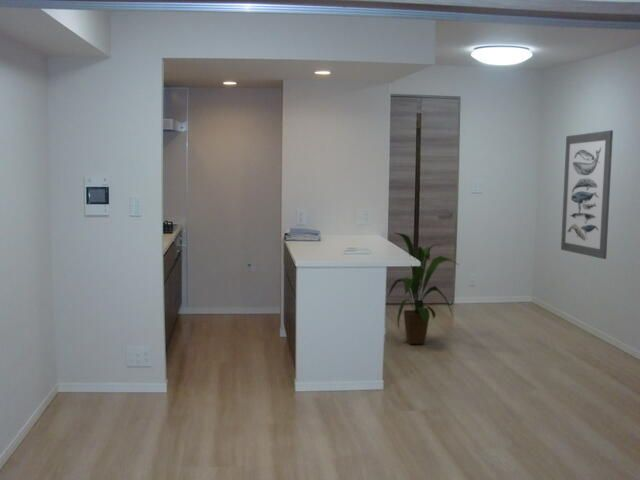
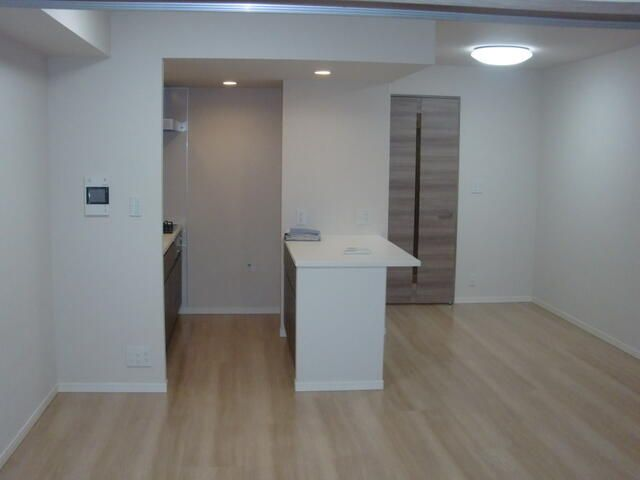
- house plant (425, 287)
- wall art (585, 194)
